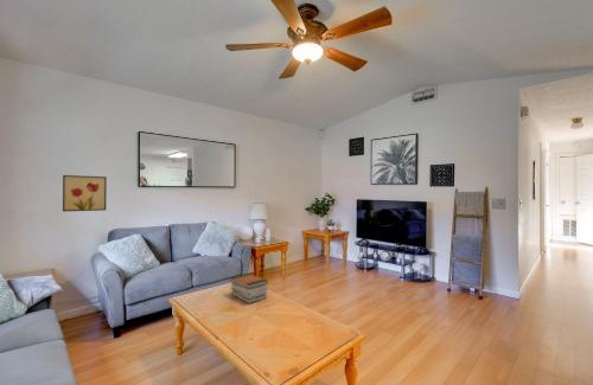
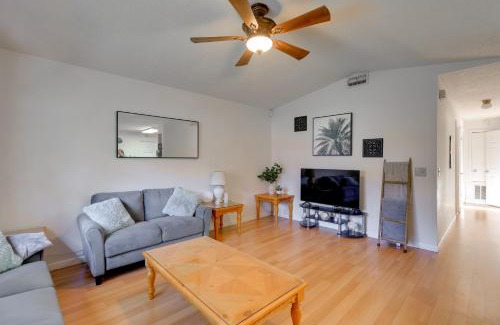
- book stack (248, 287)
- wall art (84, 193)
